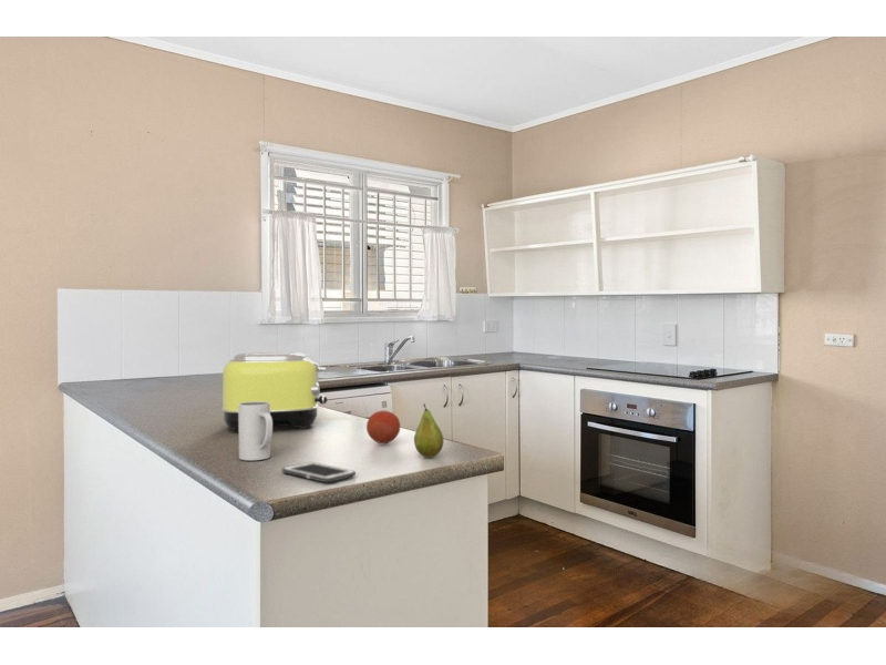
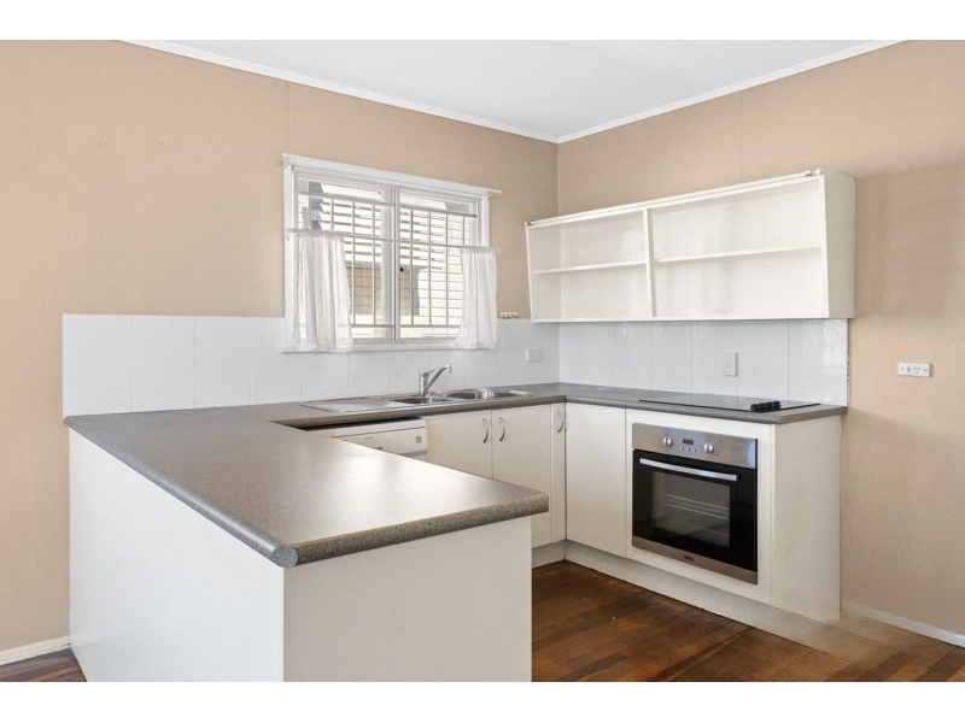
- toaster (275, 389)
- cell phone (318, 471)
- fruit (429, 429)
- fruit (383, 427)
- mug (258, 431)
